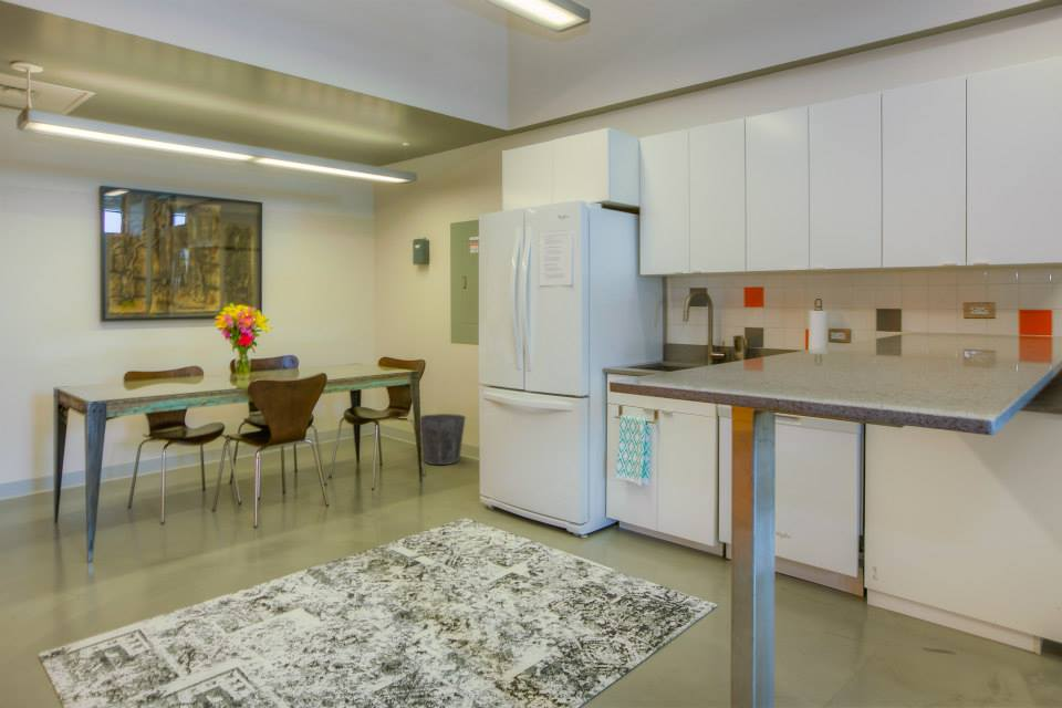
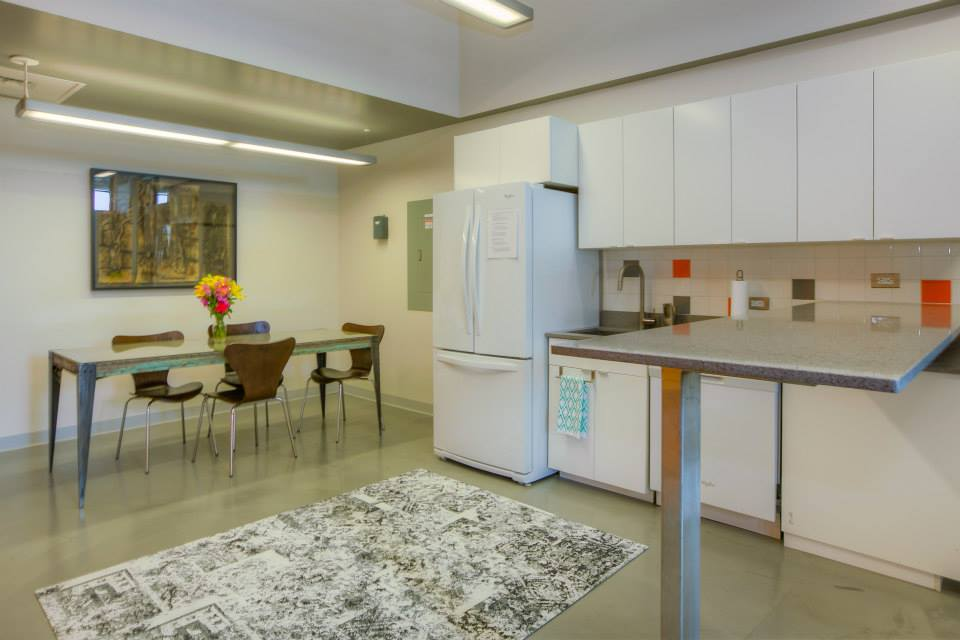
- waste bin (441, 438)
